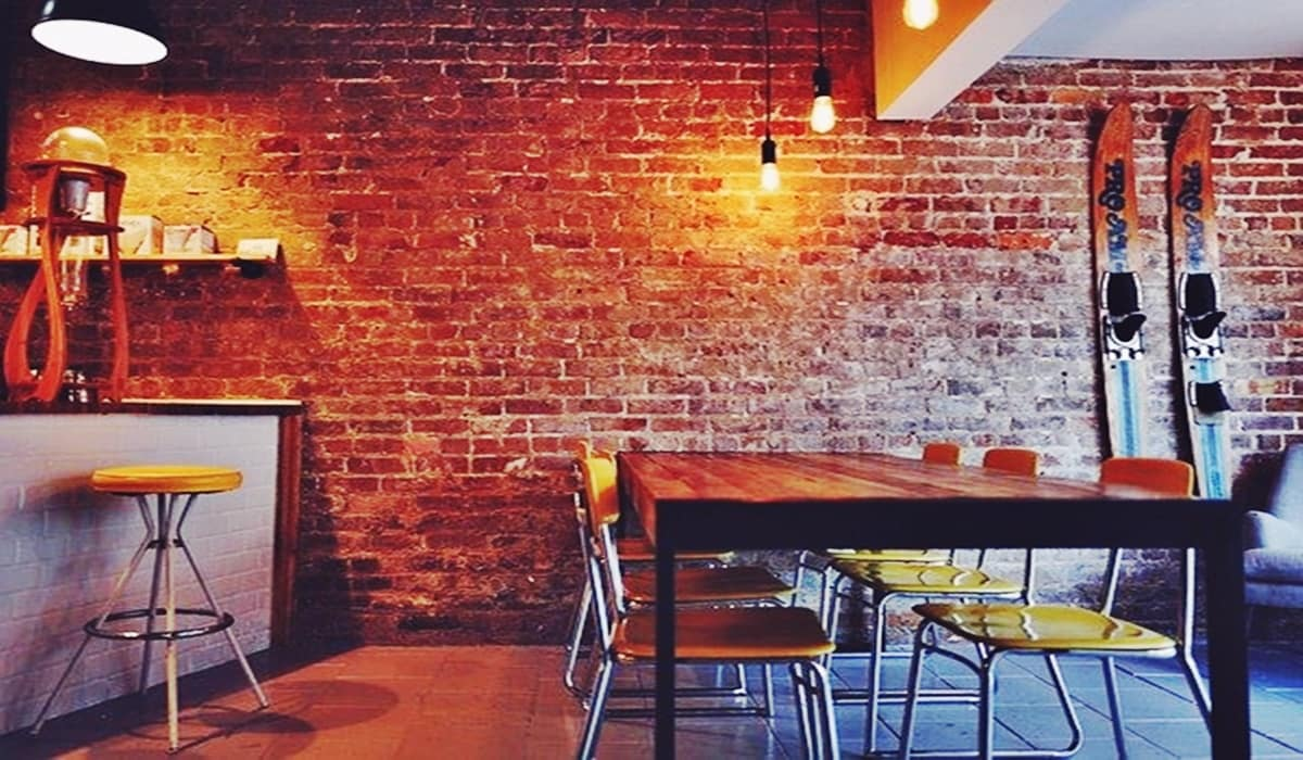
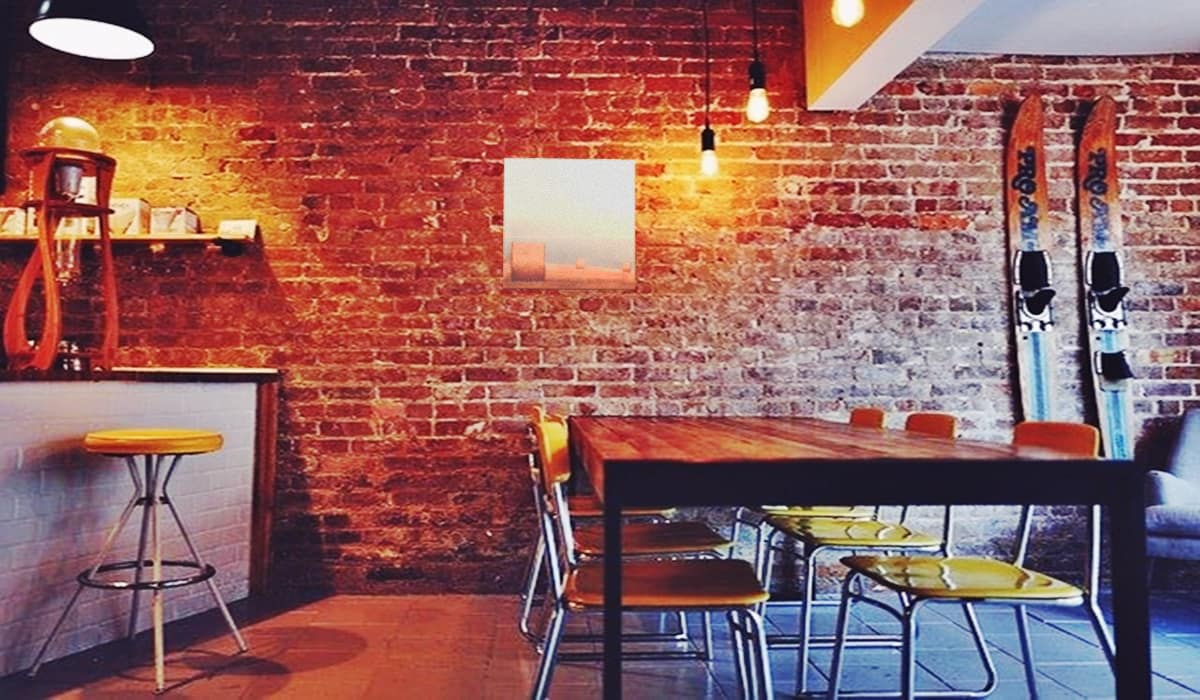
+ wall art (569, 224)
